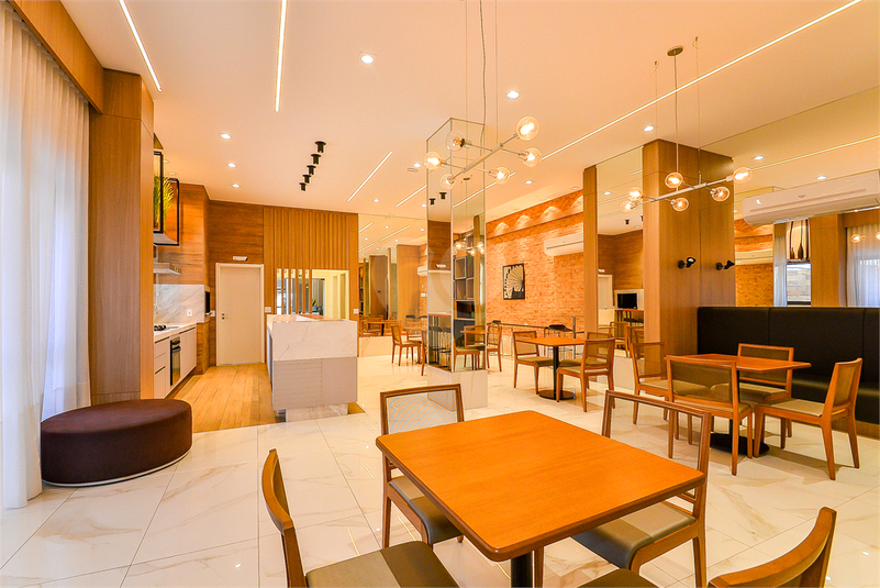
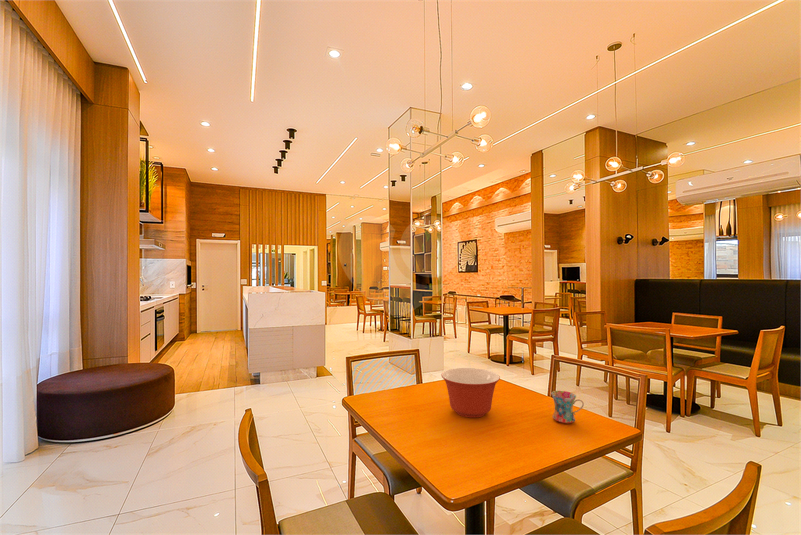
+ mug (567, 407)
+ mixing bowl (470, 393)
